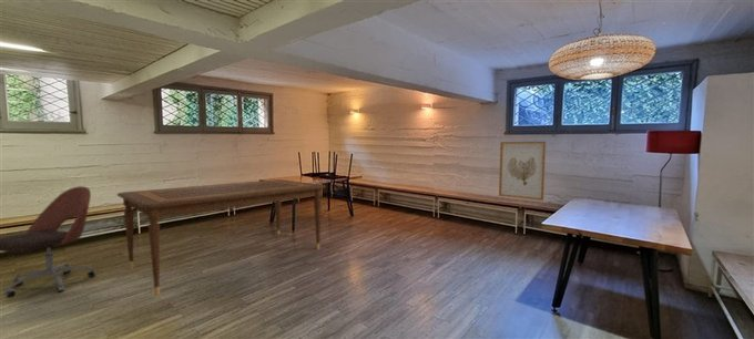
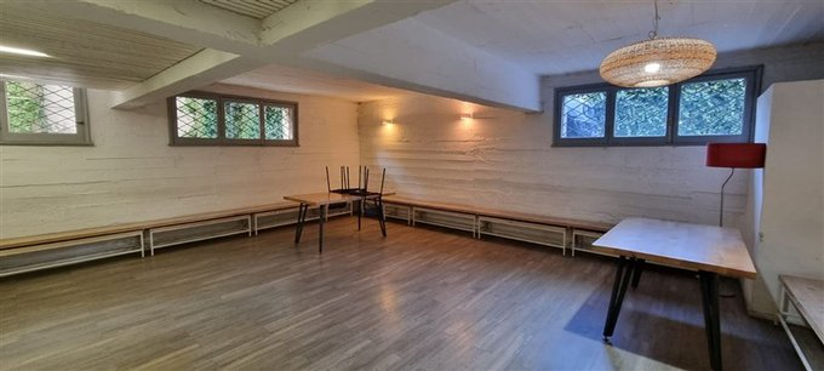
- wall art (521, 170)
- office chair (48, 237)
- dining table (228, 207)
